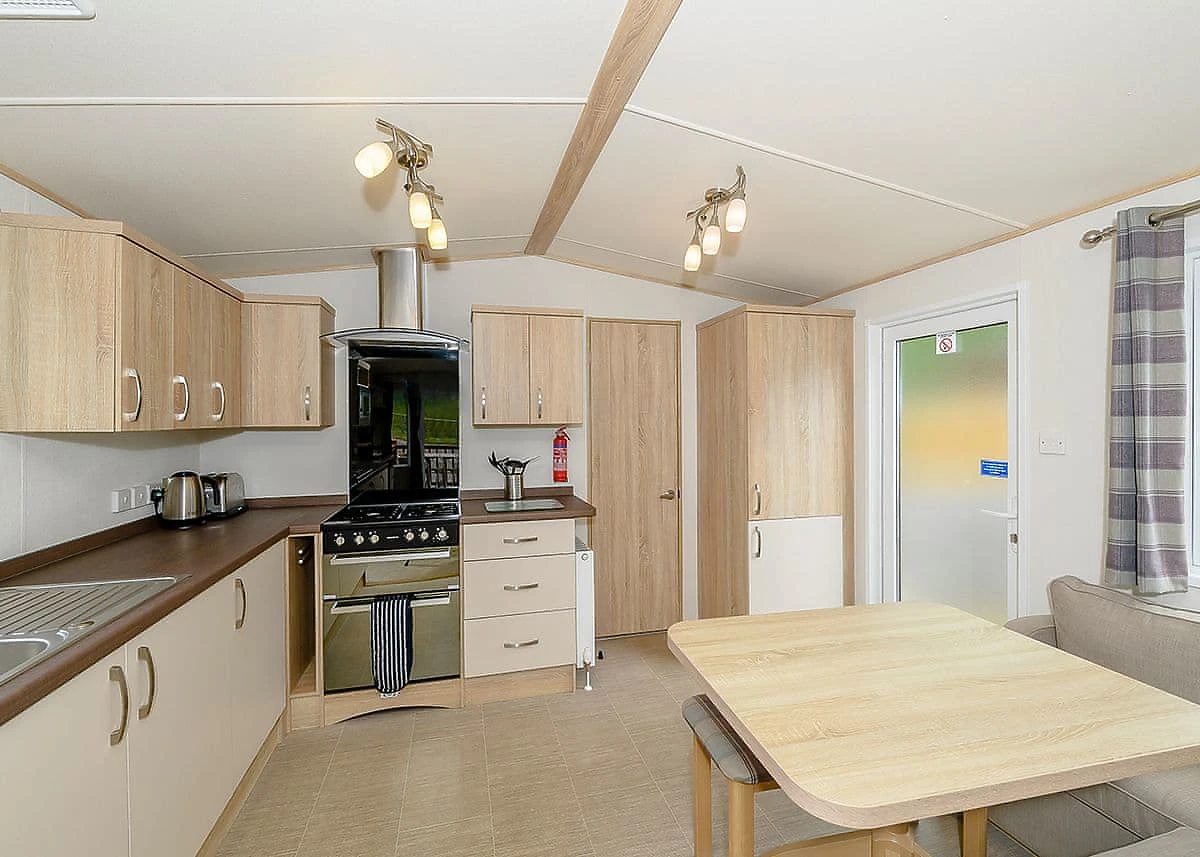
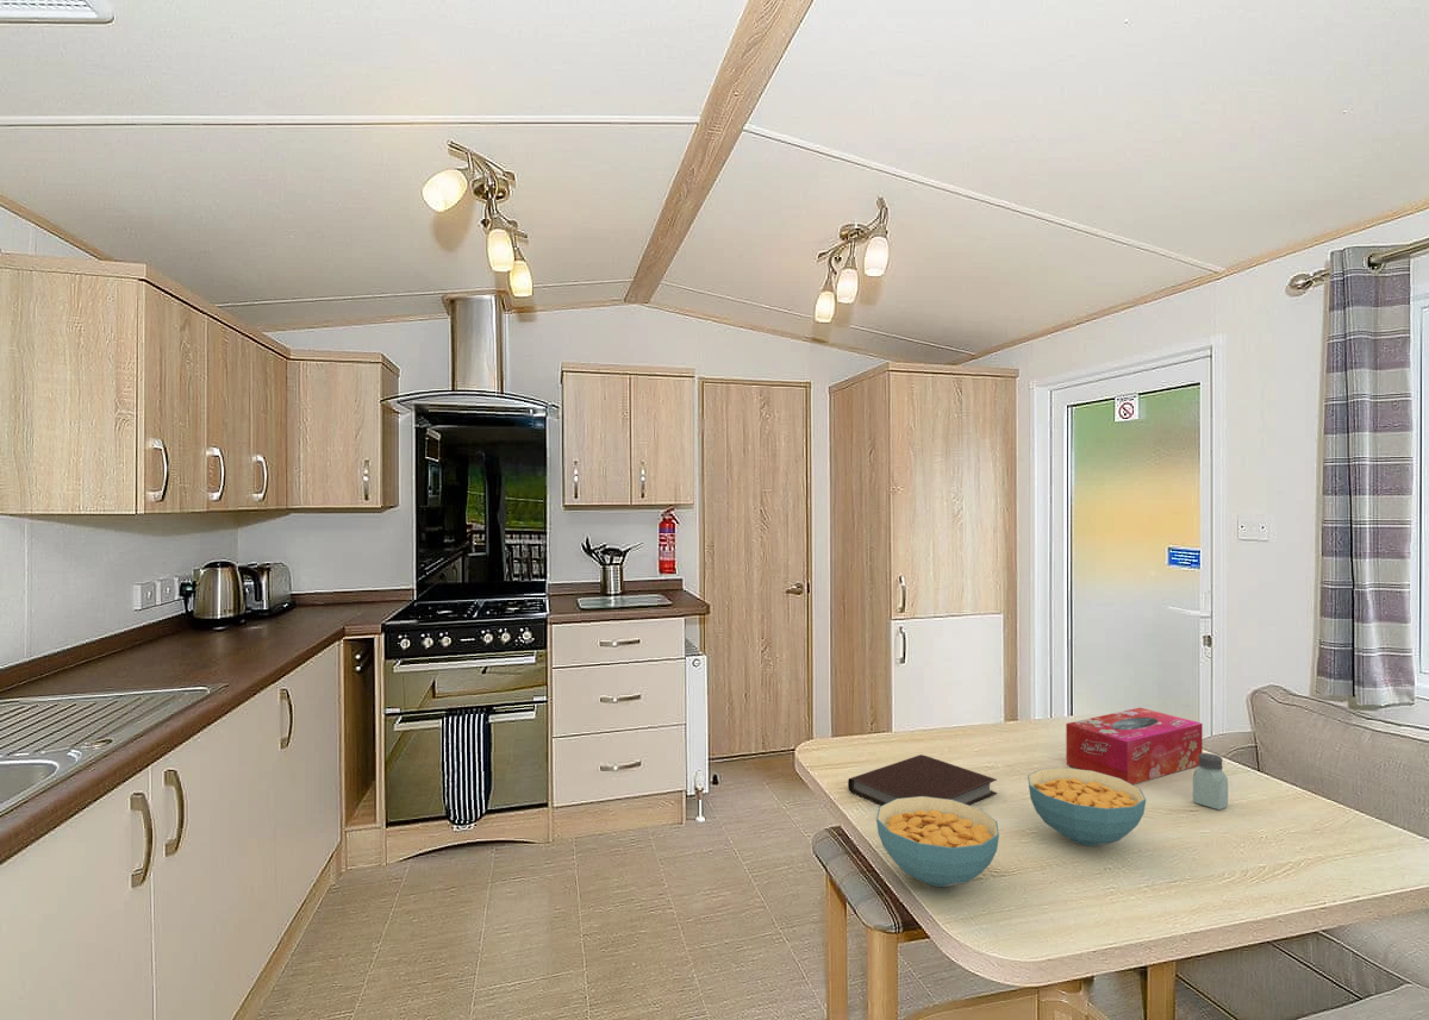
+ cereal bowl (936, 849)
+ saltshaker (1210, 780)
+ notebook (922, 784)
+ cereal bowl (1084, 812)
+ tissue box (1134, 744)
